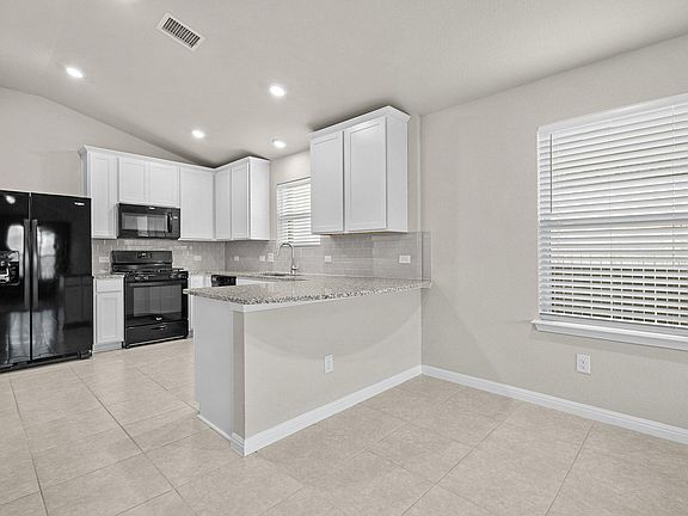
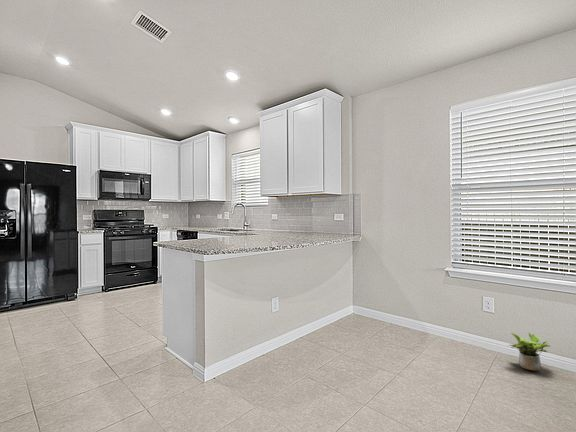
+ potted plant (529, 350)
